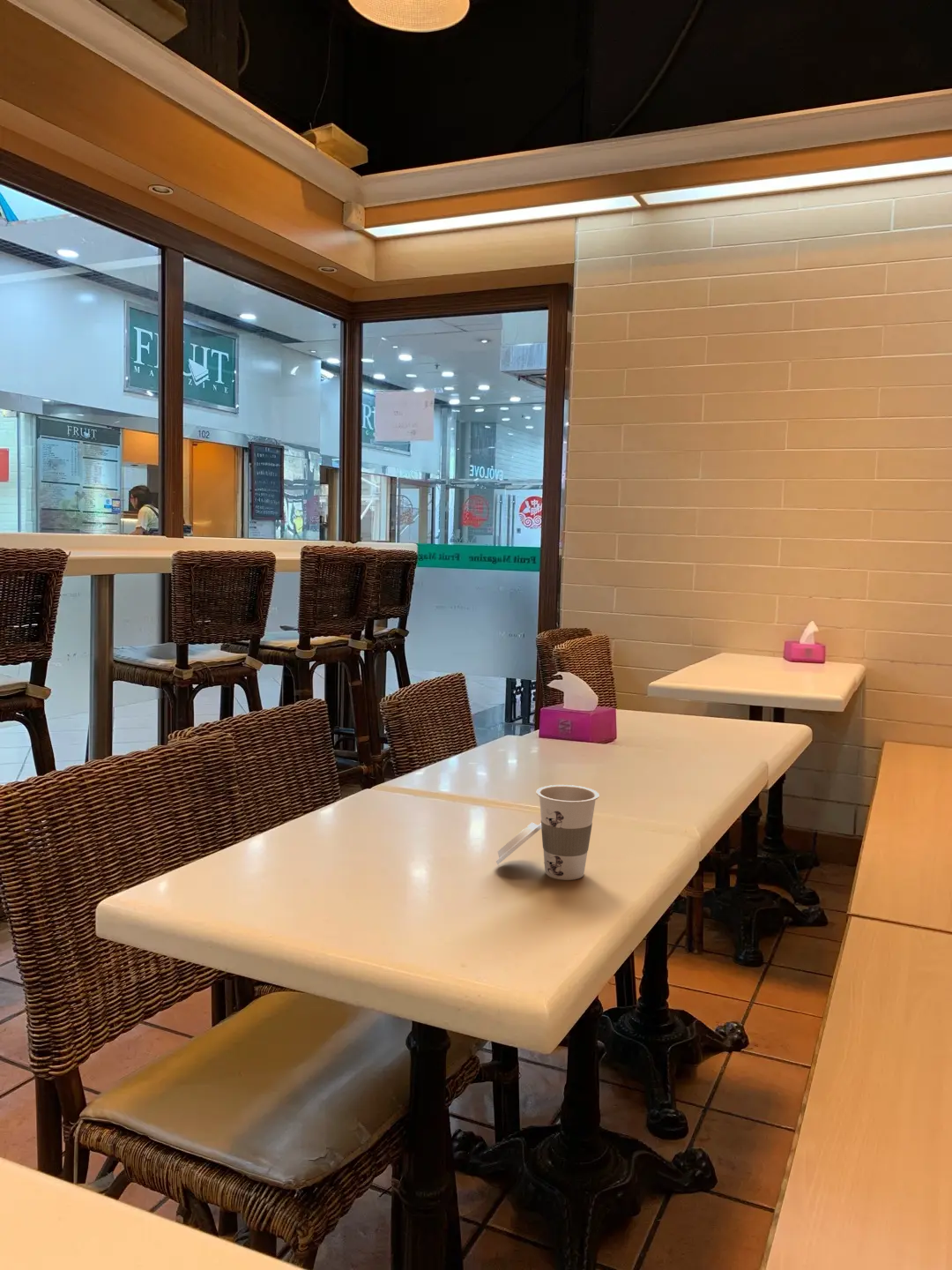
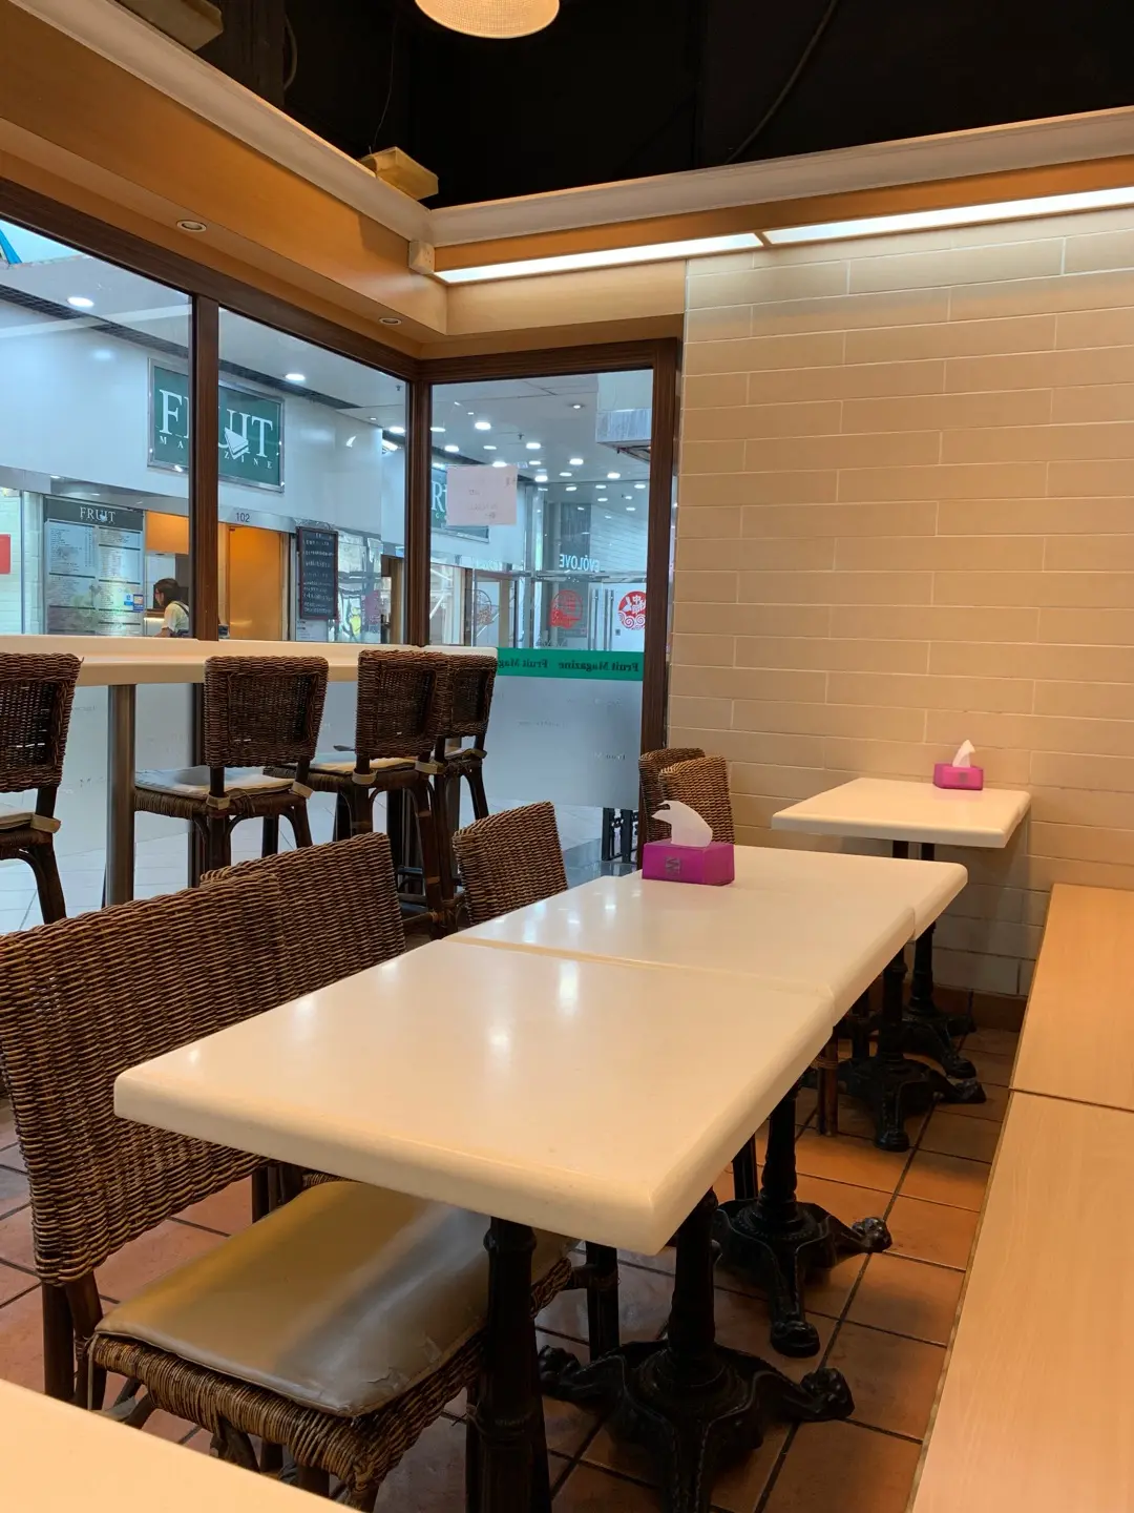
- cup (547, 830)
